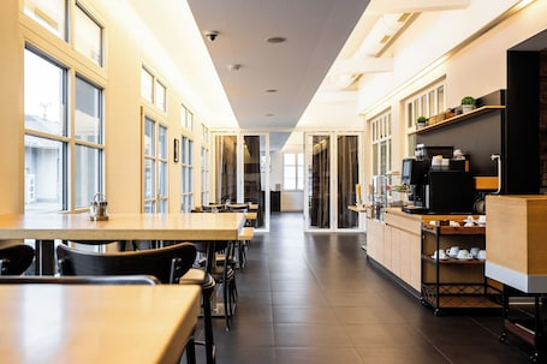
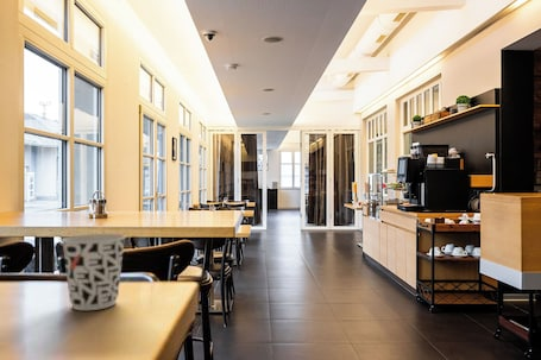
+ cup (94, 271)
